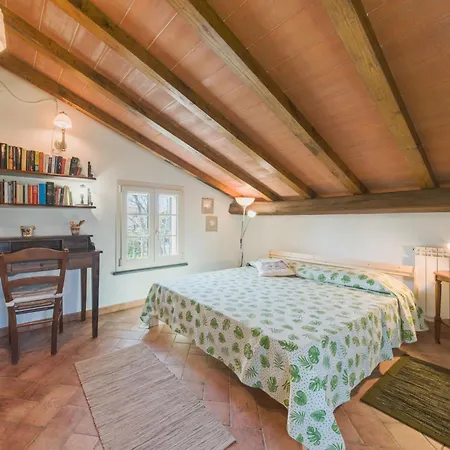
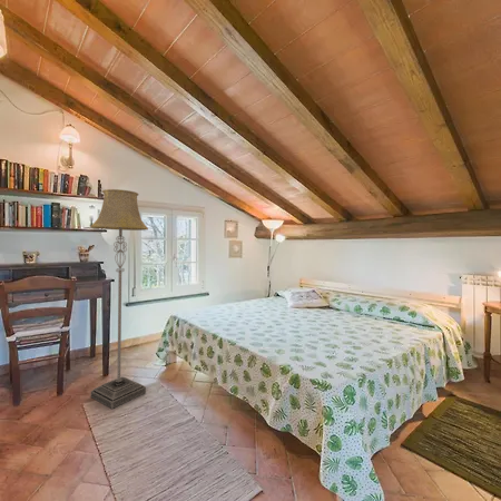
+ floor lamp (119, 294)
